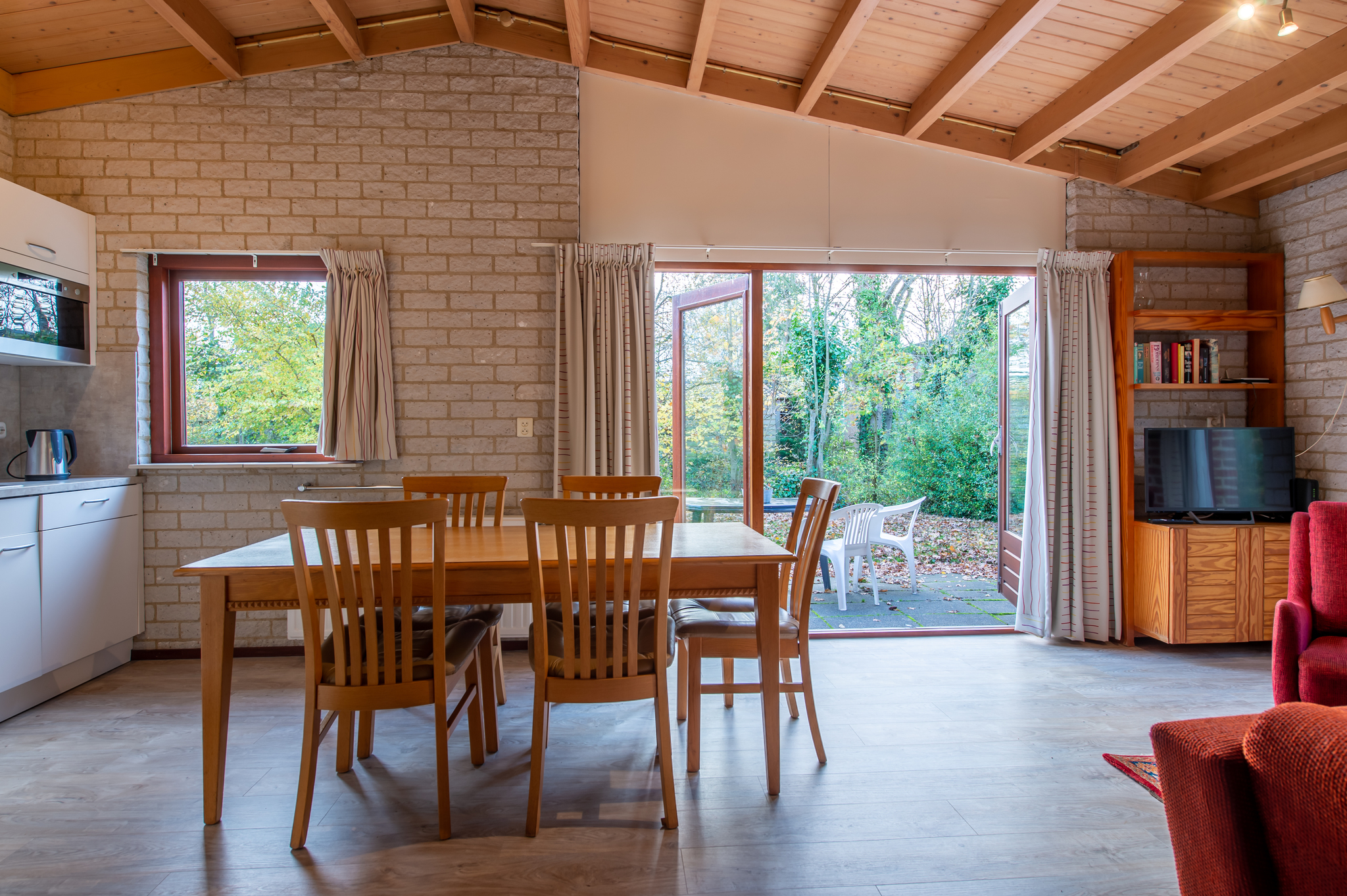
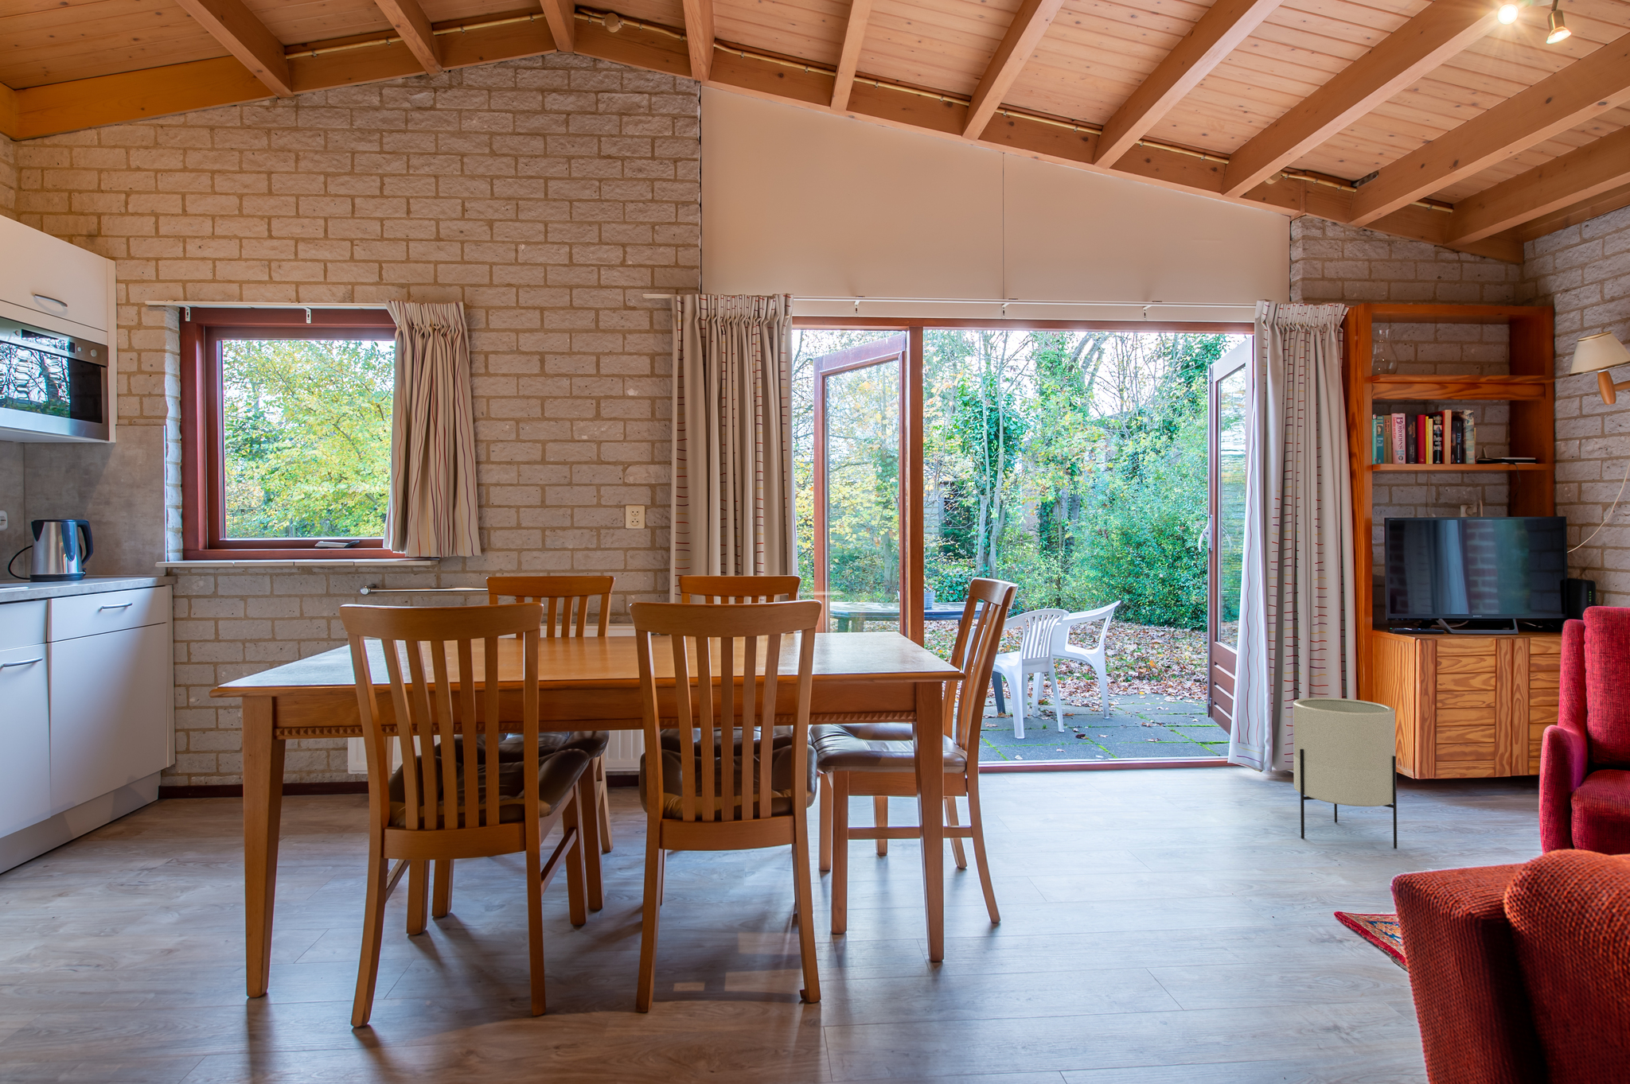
+ planter (1344, 771)
